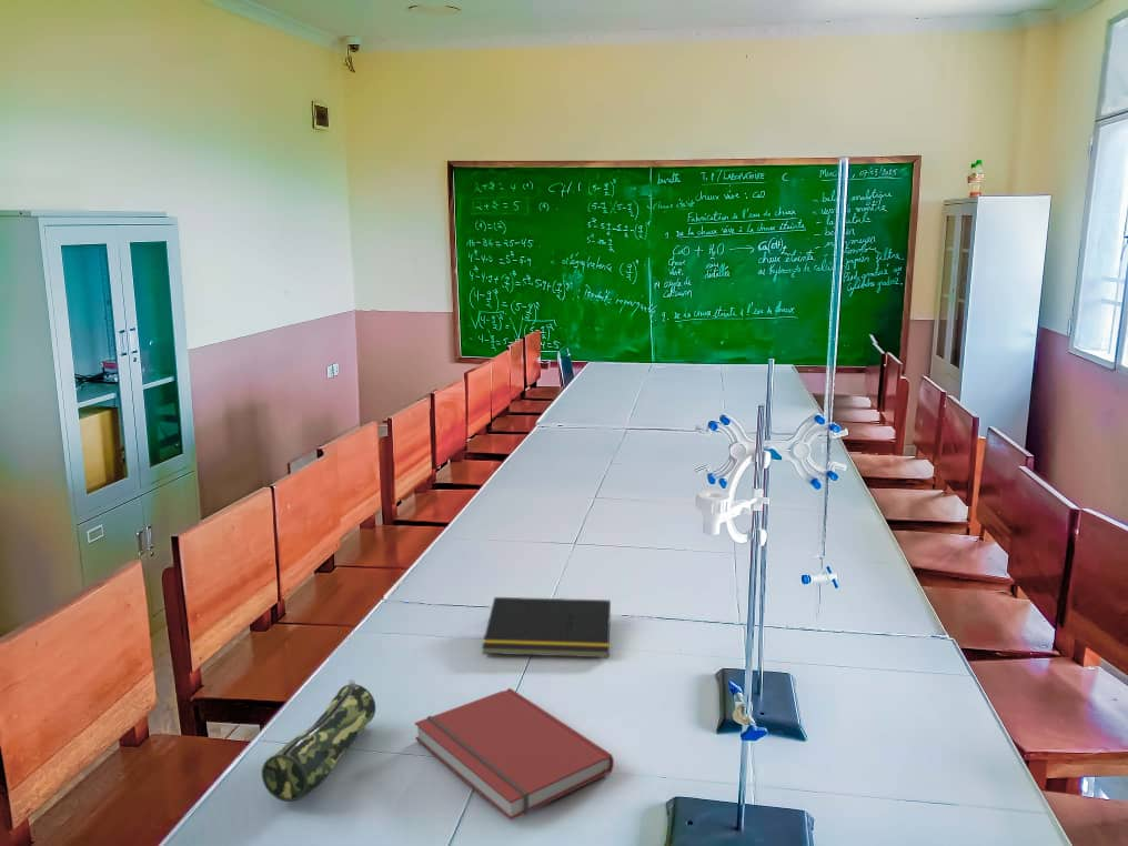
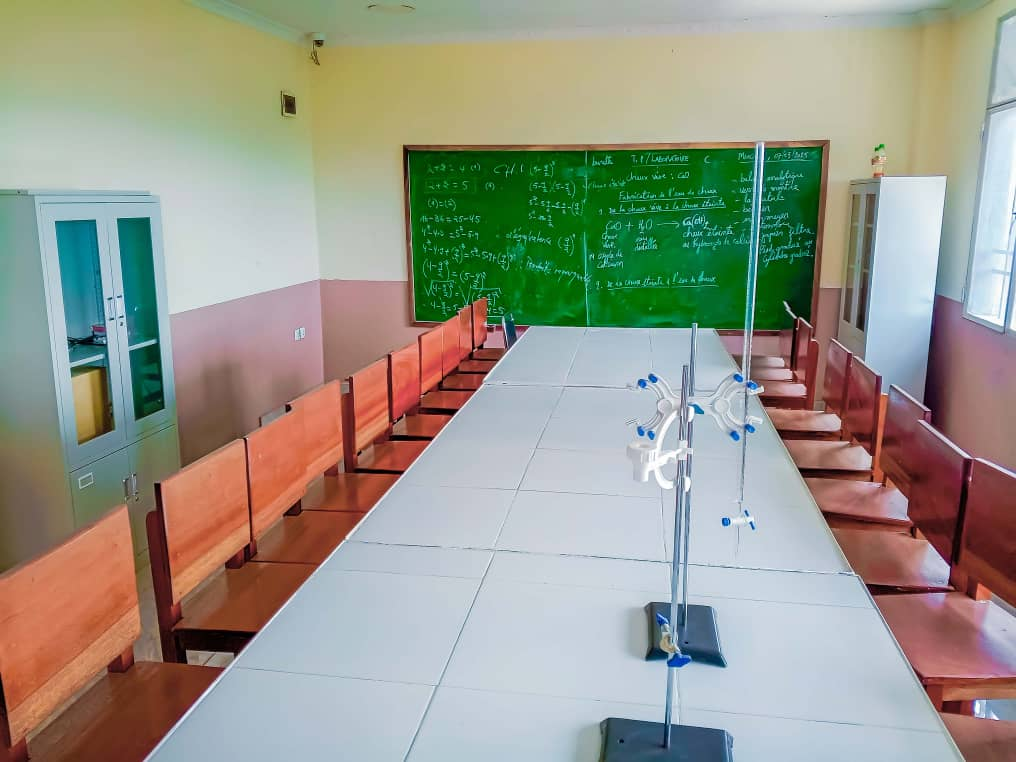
- pencil case (324, 738)
- book (511, 746)
- notepad (548, 625)
